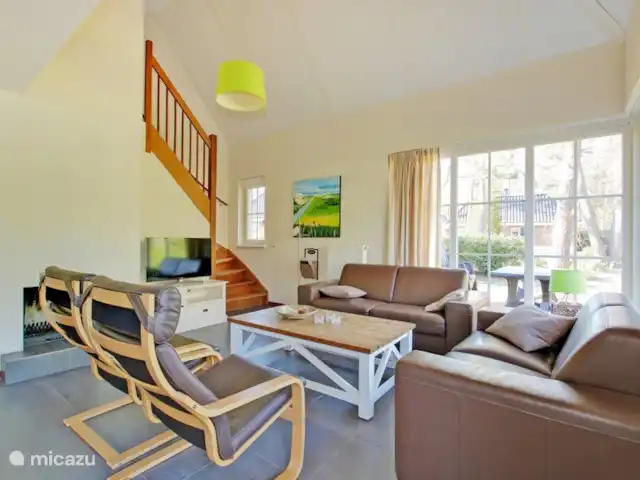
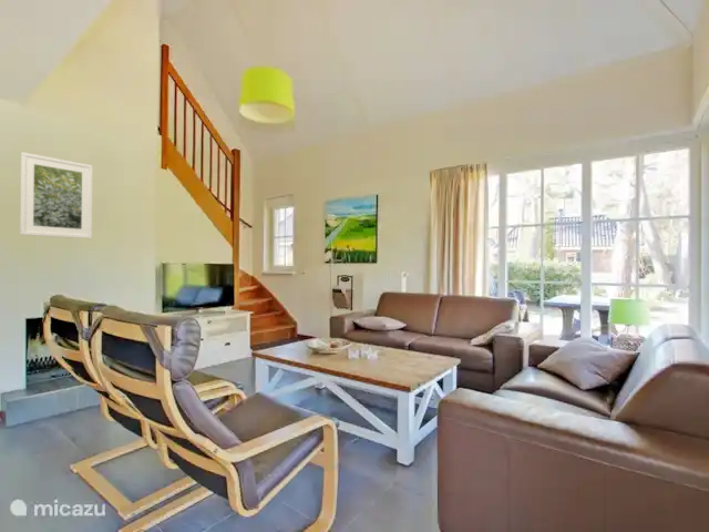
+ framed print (58, 197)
